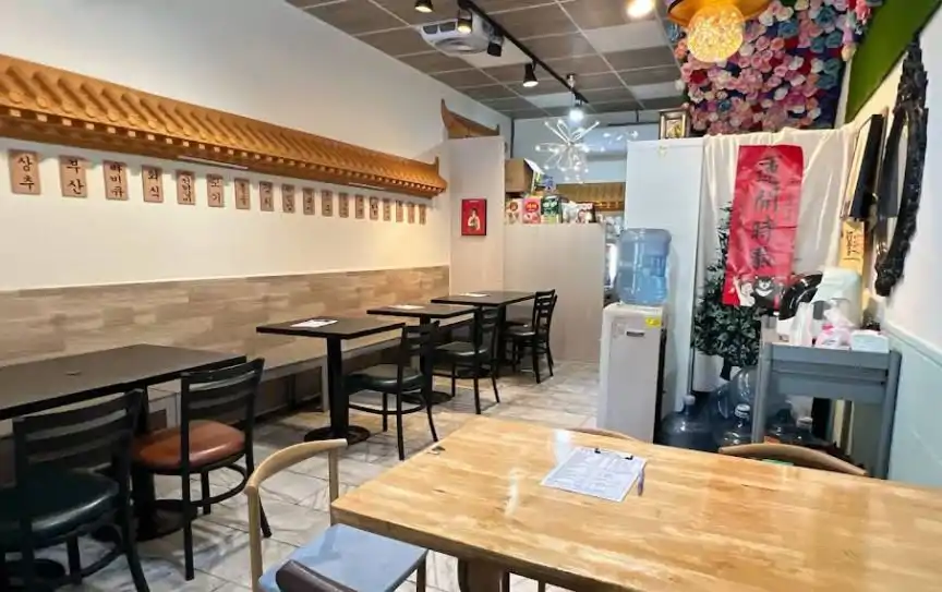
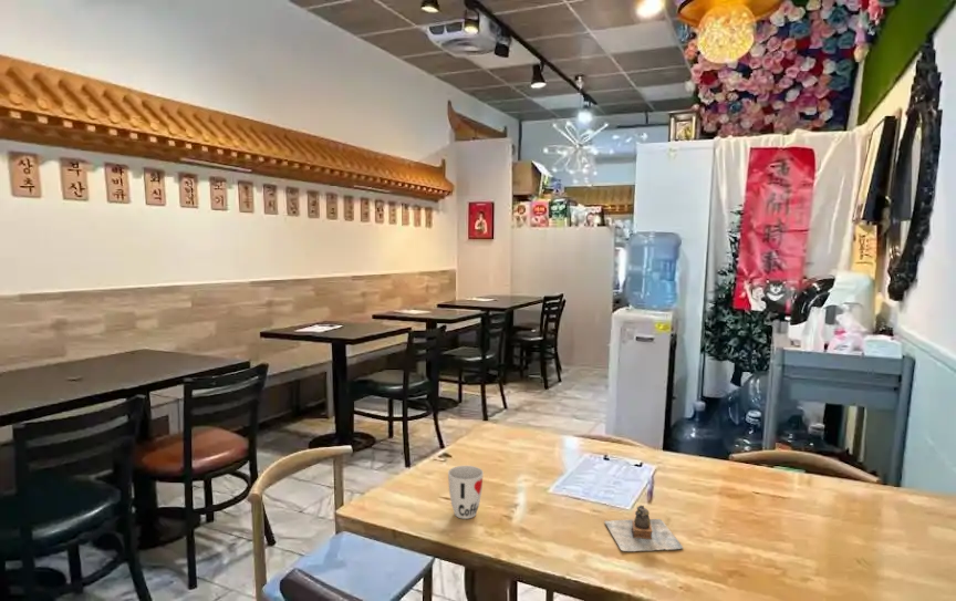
+ cup (465, 493)
+ teapot (642, 519)
